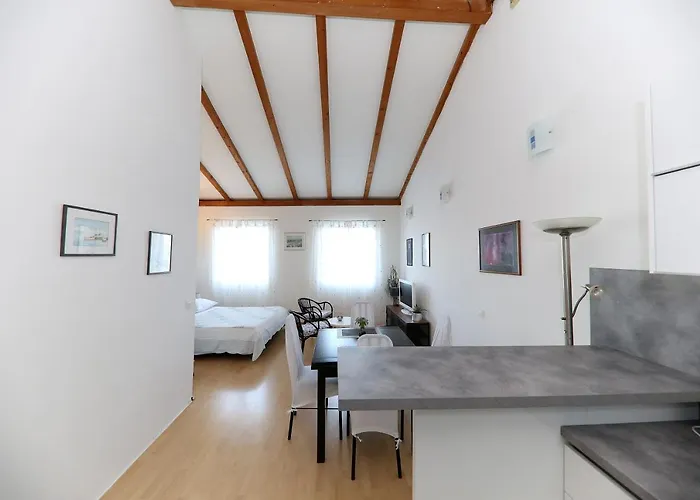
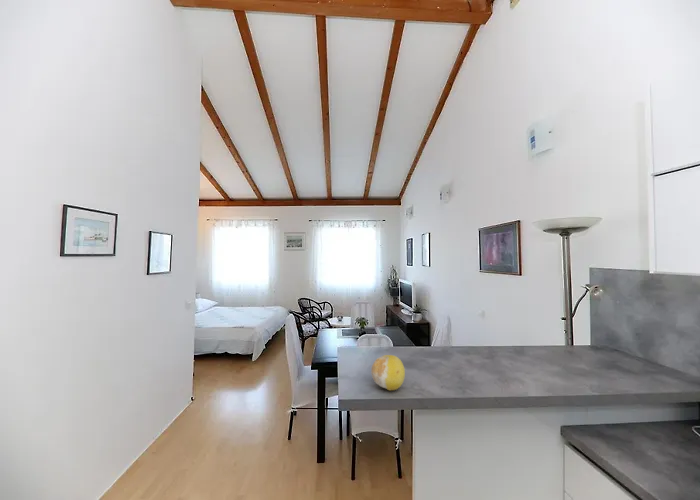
+ fruit (387, 372)
